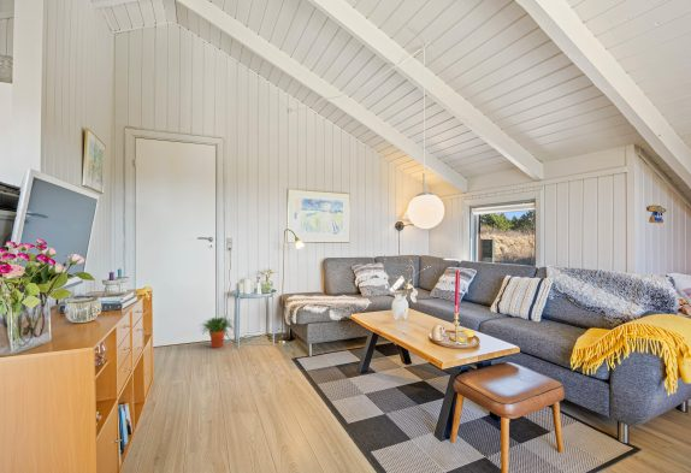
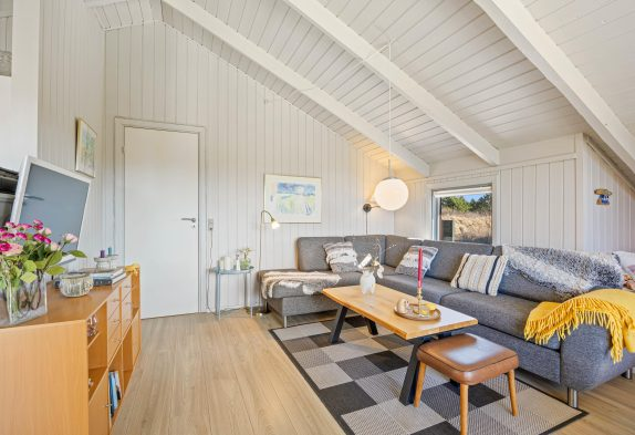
- potted plant (217, 331)
